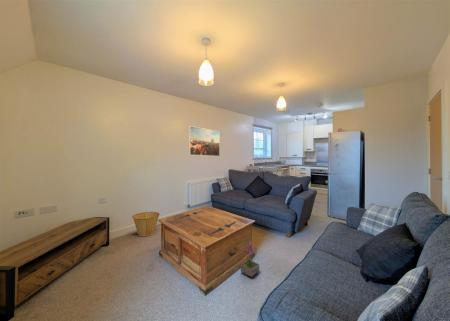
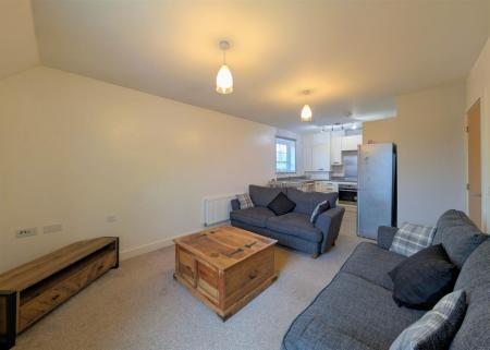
- basket (146, 224)
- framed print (205, 142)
- potted plant (249, 256)
